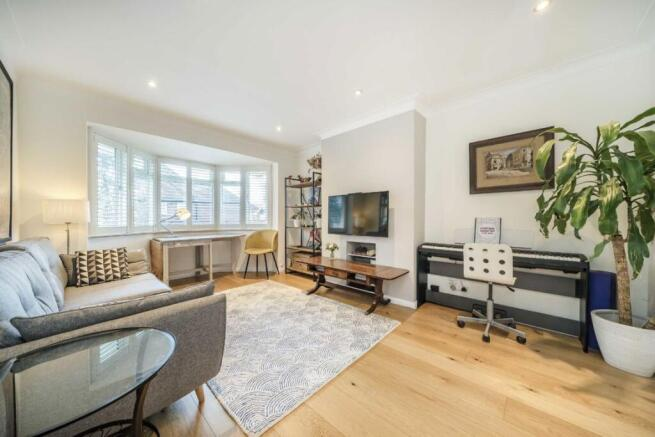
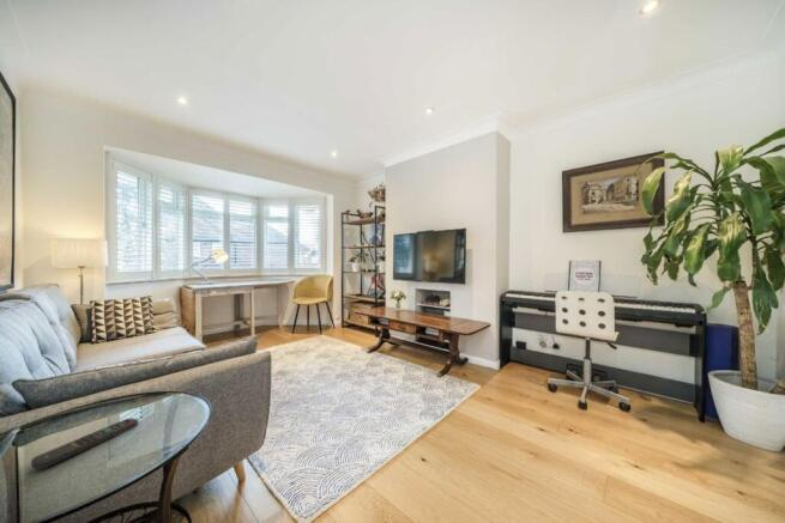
+ remote control (90, 439)
